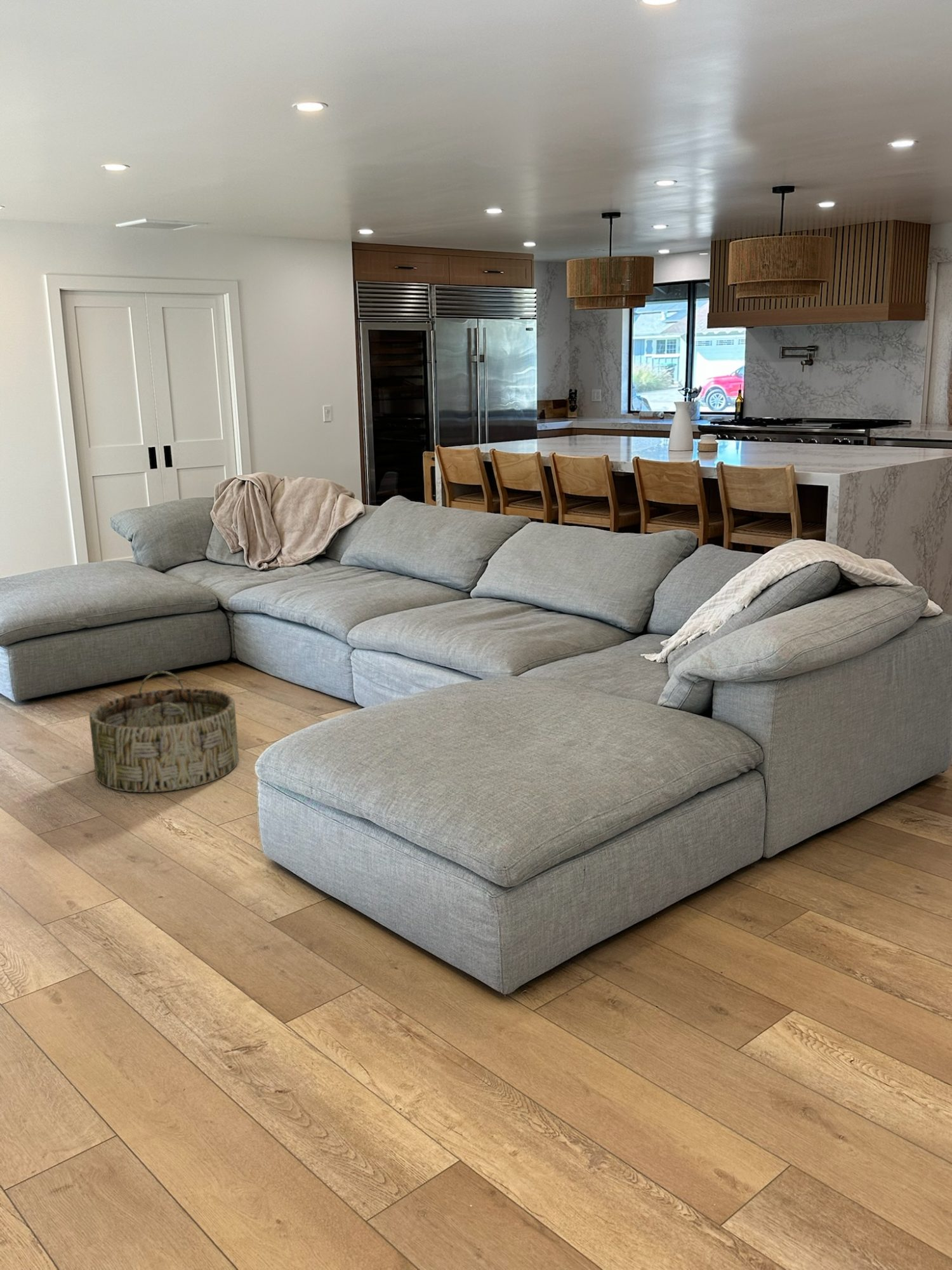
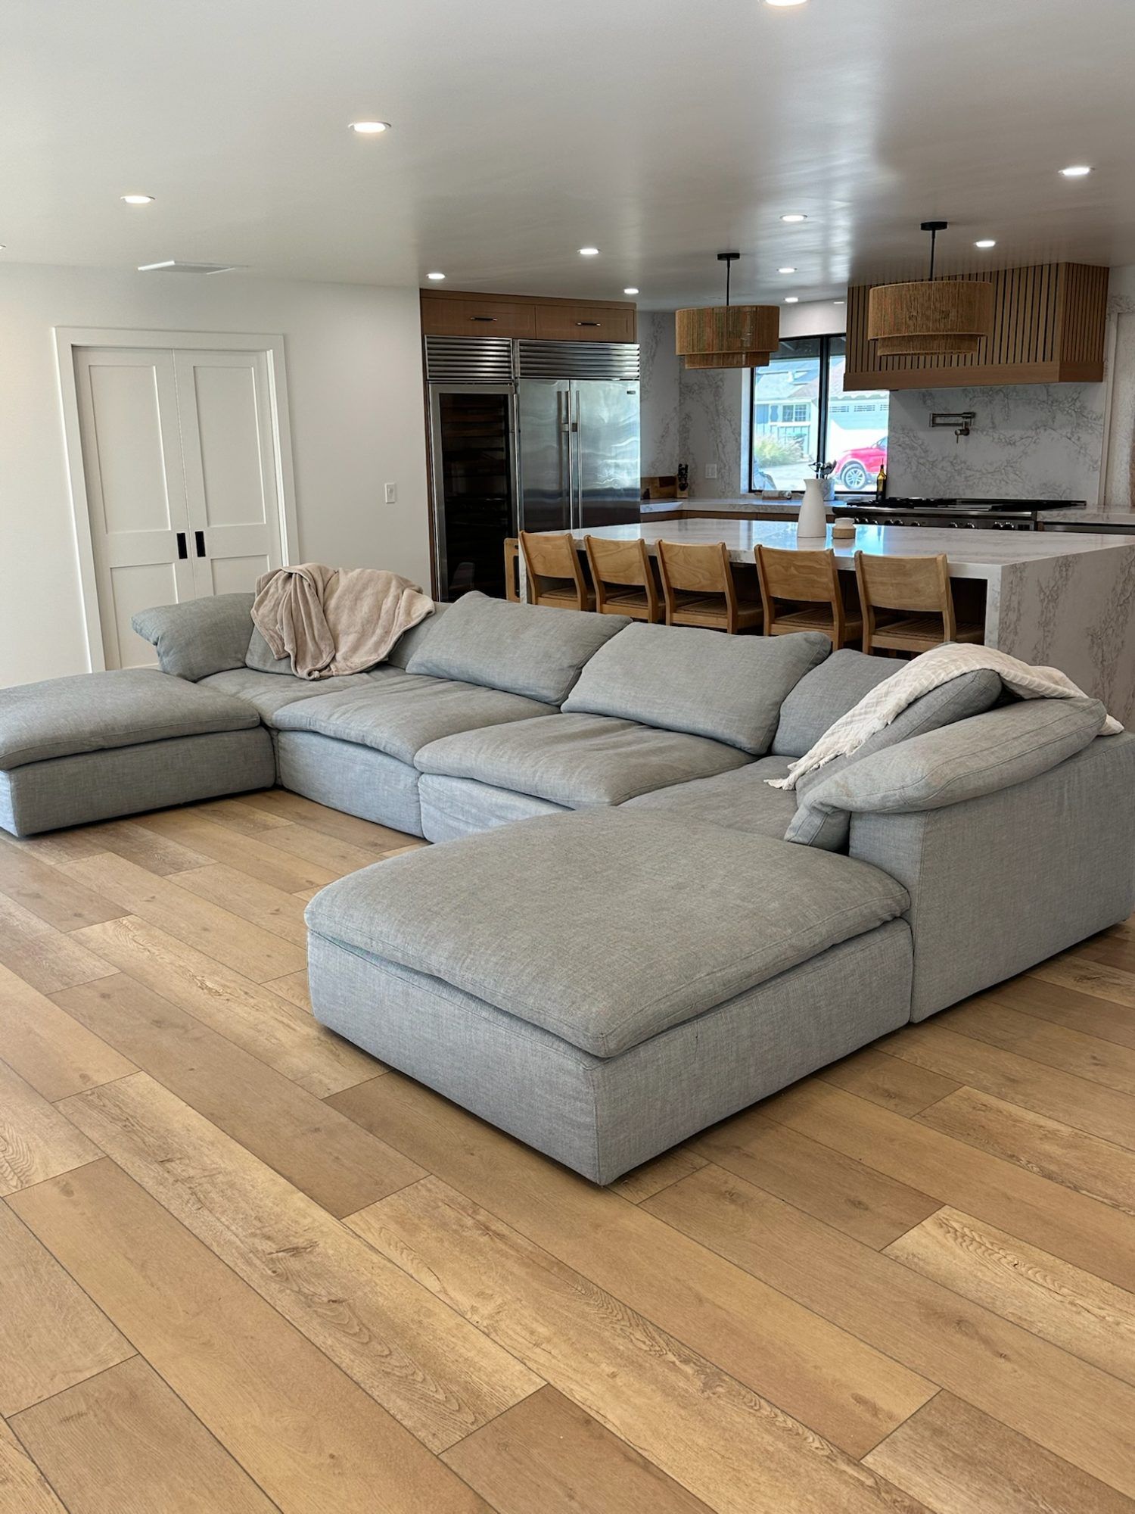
- basket (164, 727)
